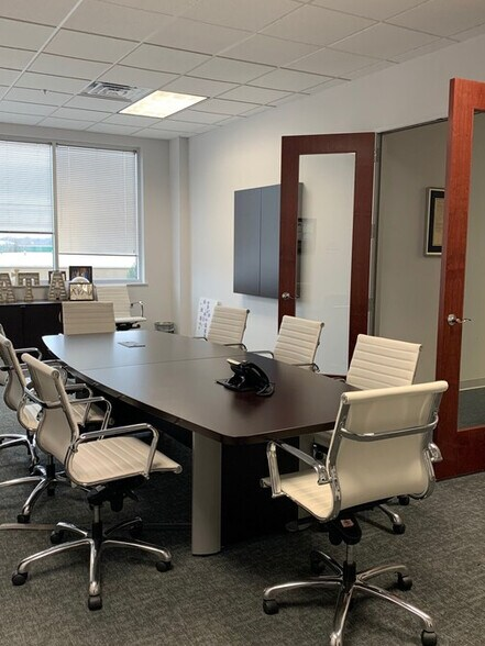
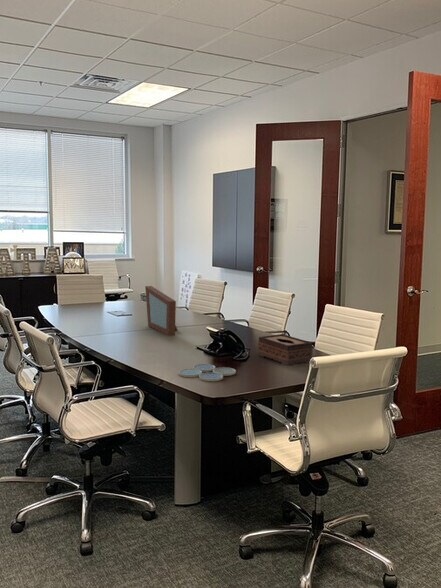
+ tissue box (284, 349)
+ drink coaster (207, 371)
+ picture frame (165, 309)
